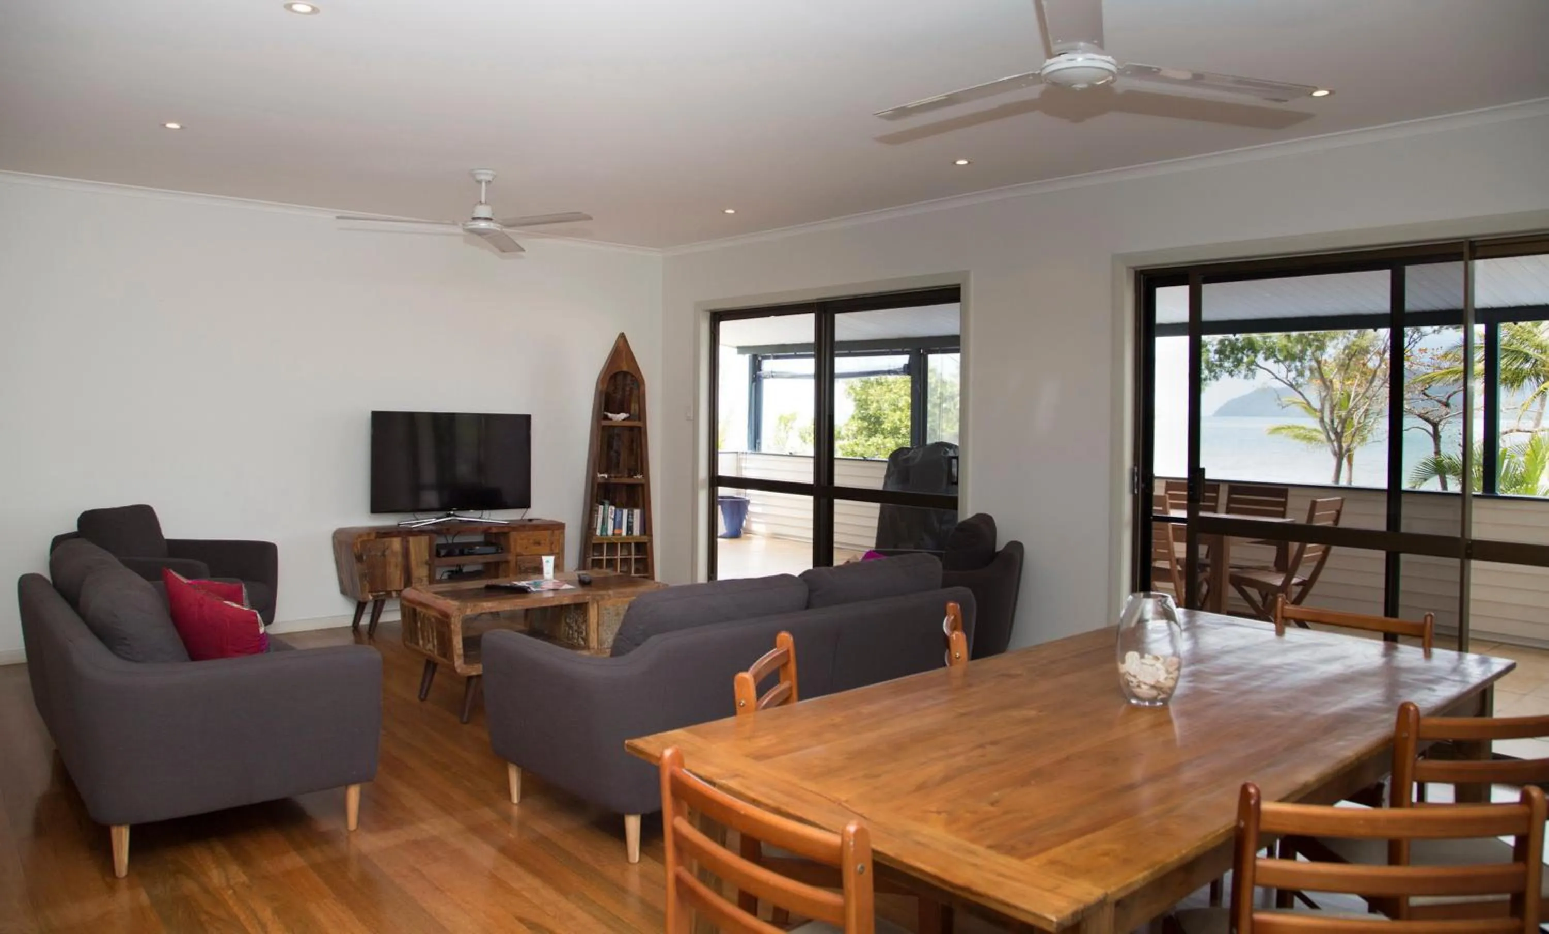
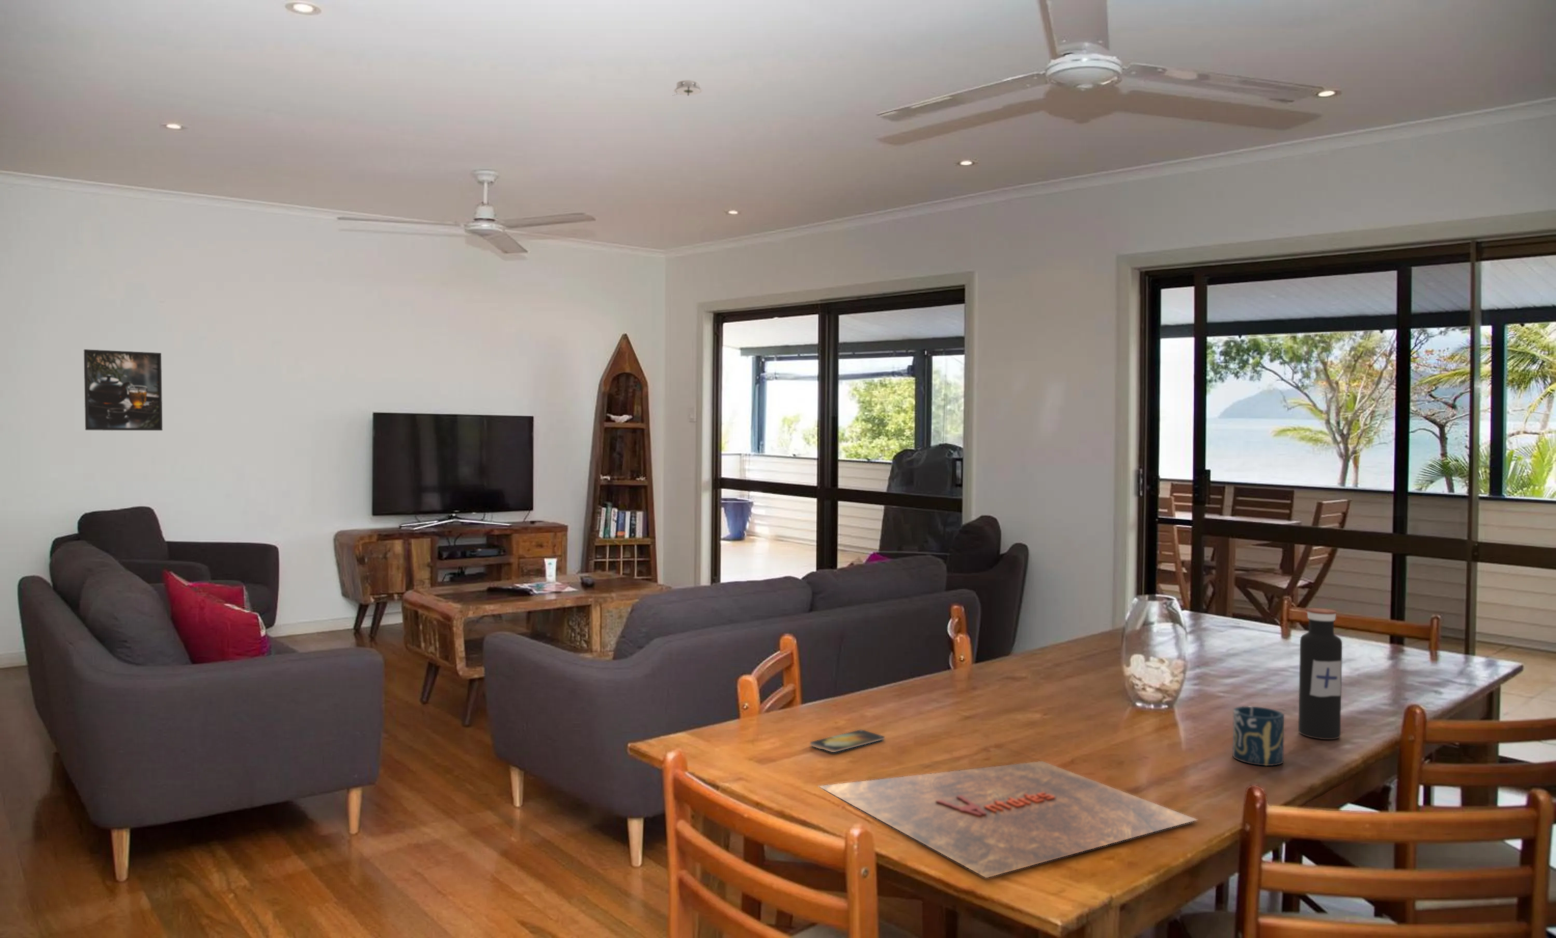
+ cup (1261, 734)
+ smoke detector (687, 88)
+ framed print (123, 391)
+ water bottle (1320, 672)
+ smartphone (848, 740)
+ placemat (998, 800)
